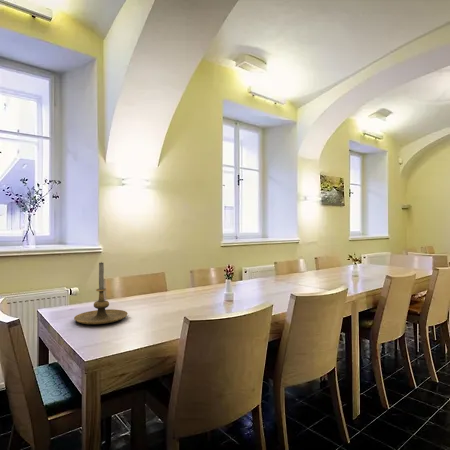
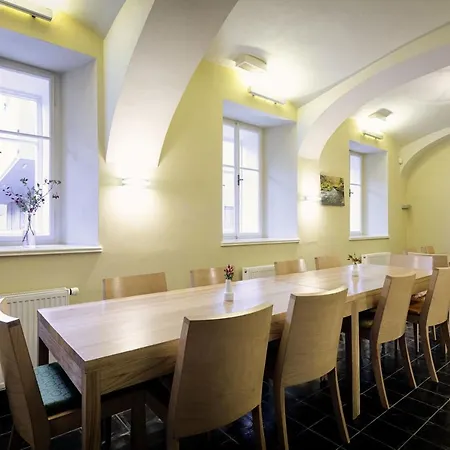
- candle holder (101, 290)
